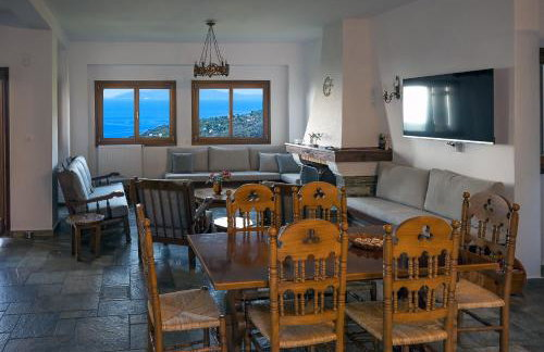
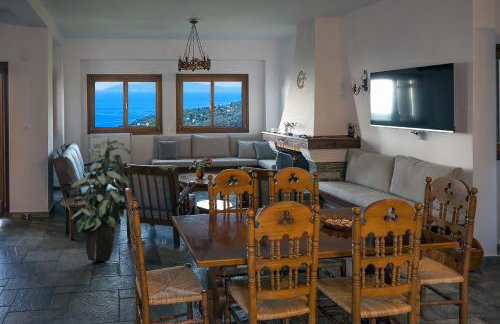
+ indoor plant (100, 197)
